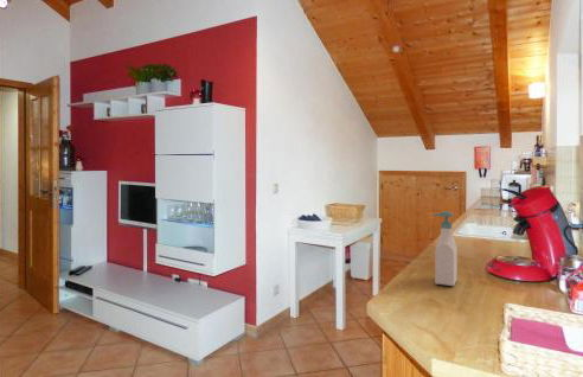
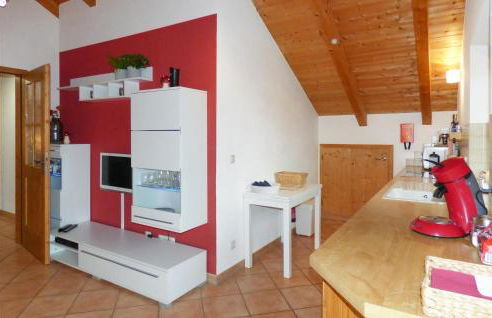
- soap bottle (443, 245)
